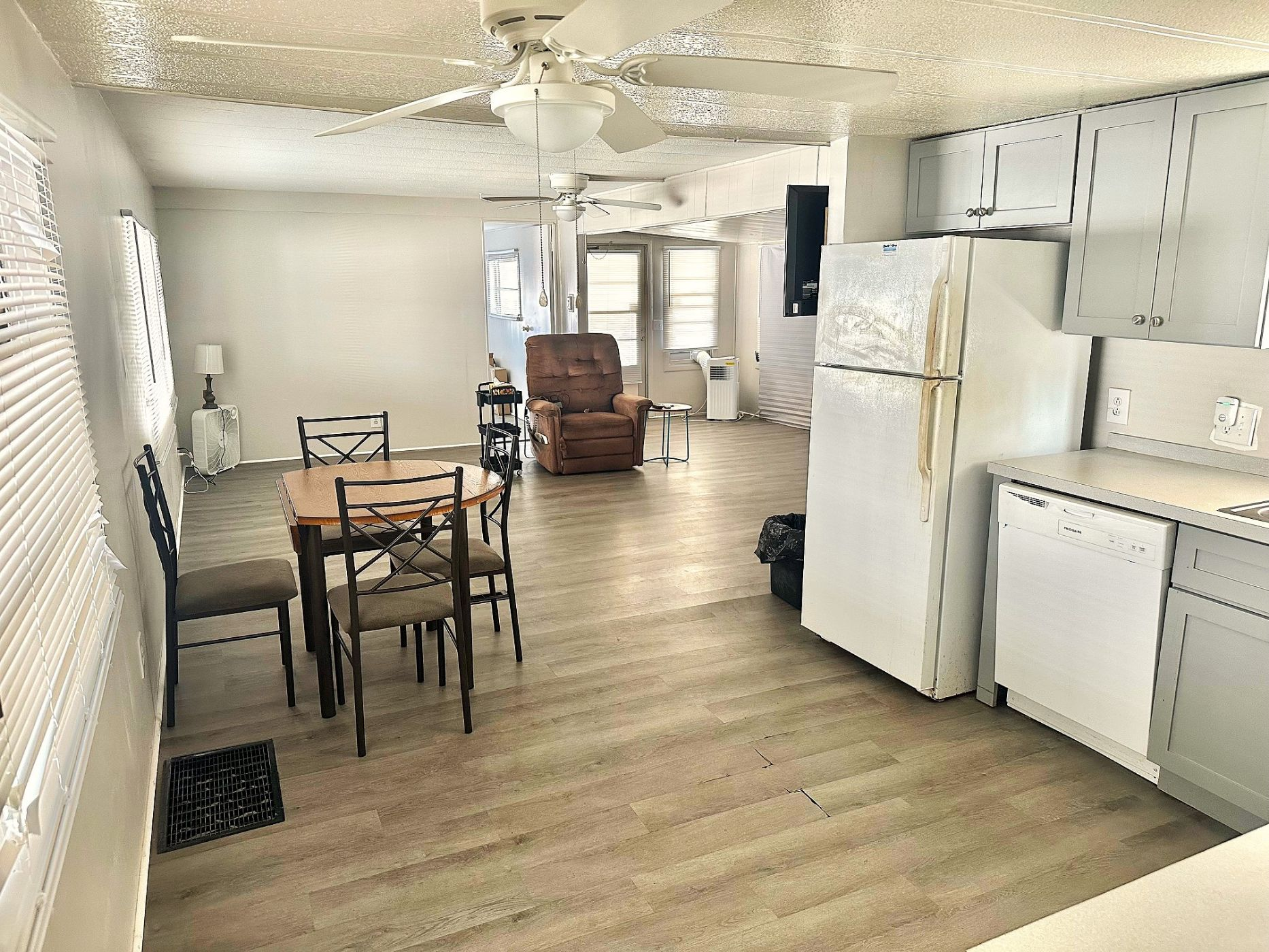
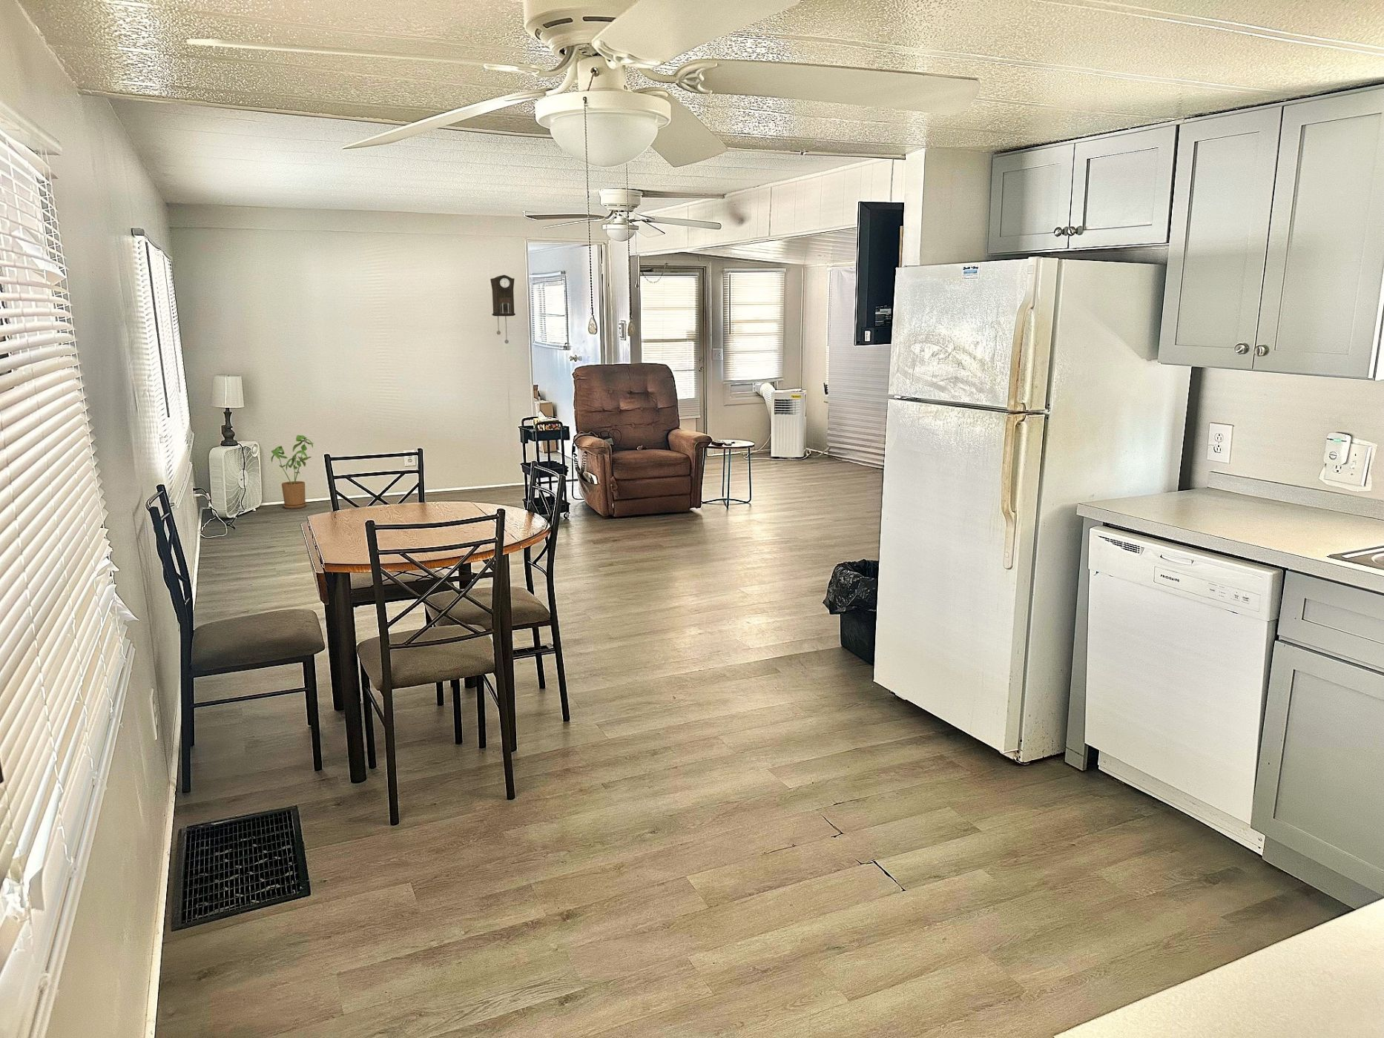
+ pendulum clock (503, 310)
+ house plant (294, 471)
